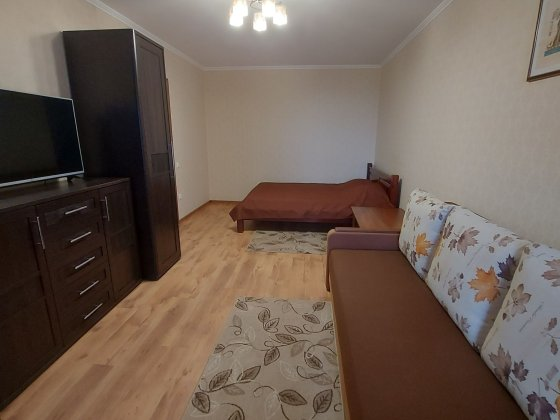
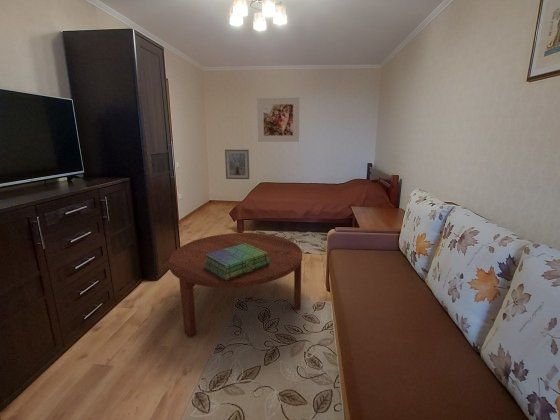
+ coffee table (238, 278)
+ picture frame (237, 164)
+ stack of books (236, 259)
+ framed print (278, 120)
